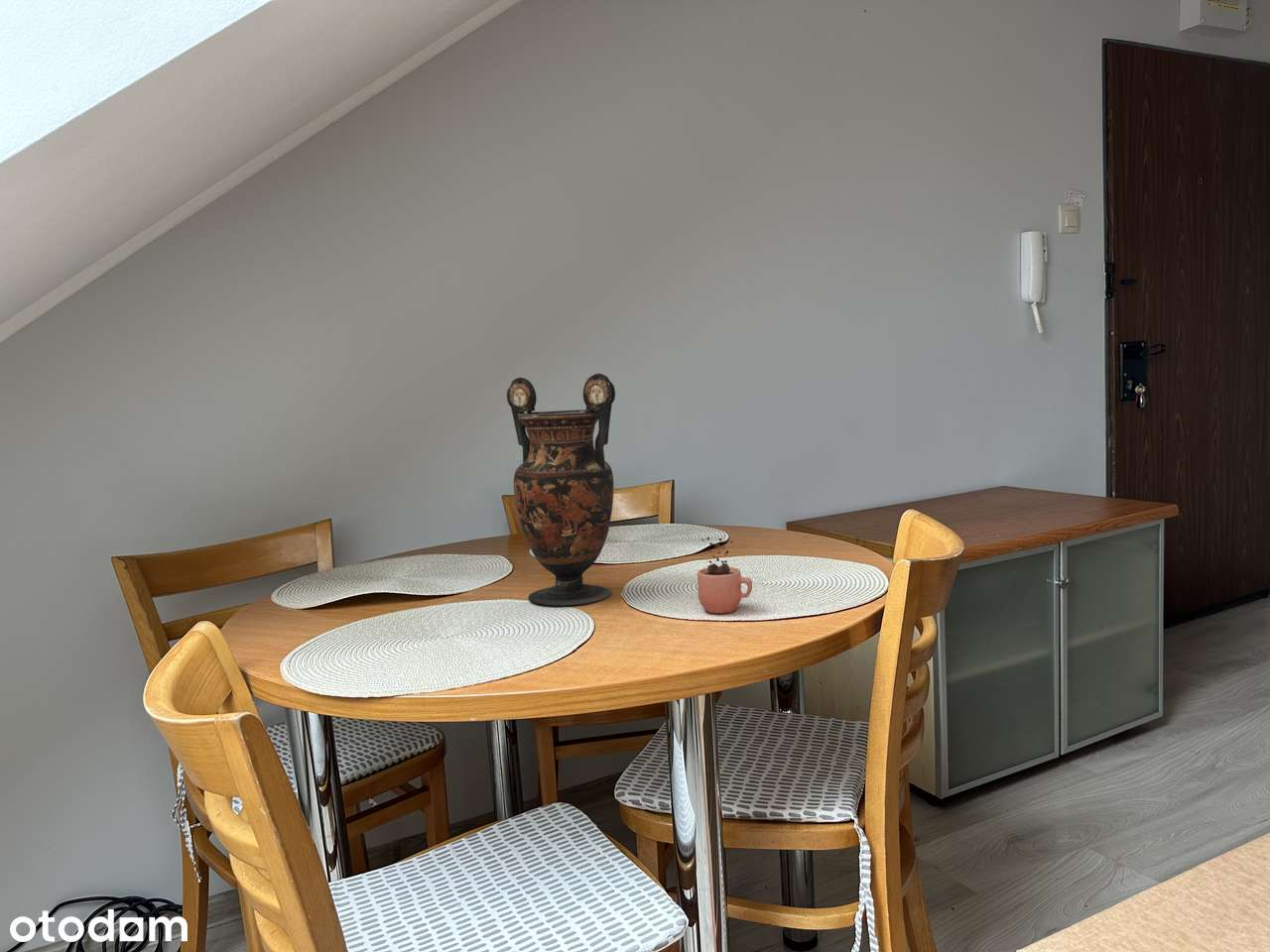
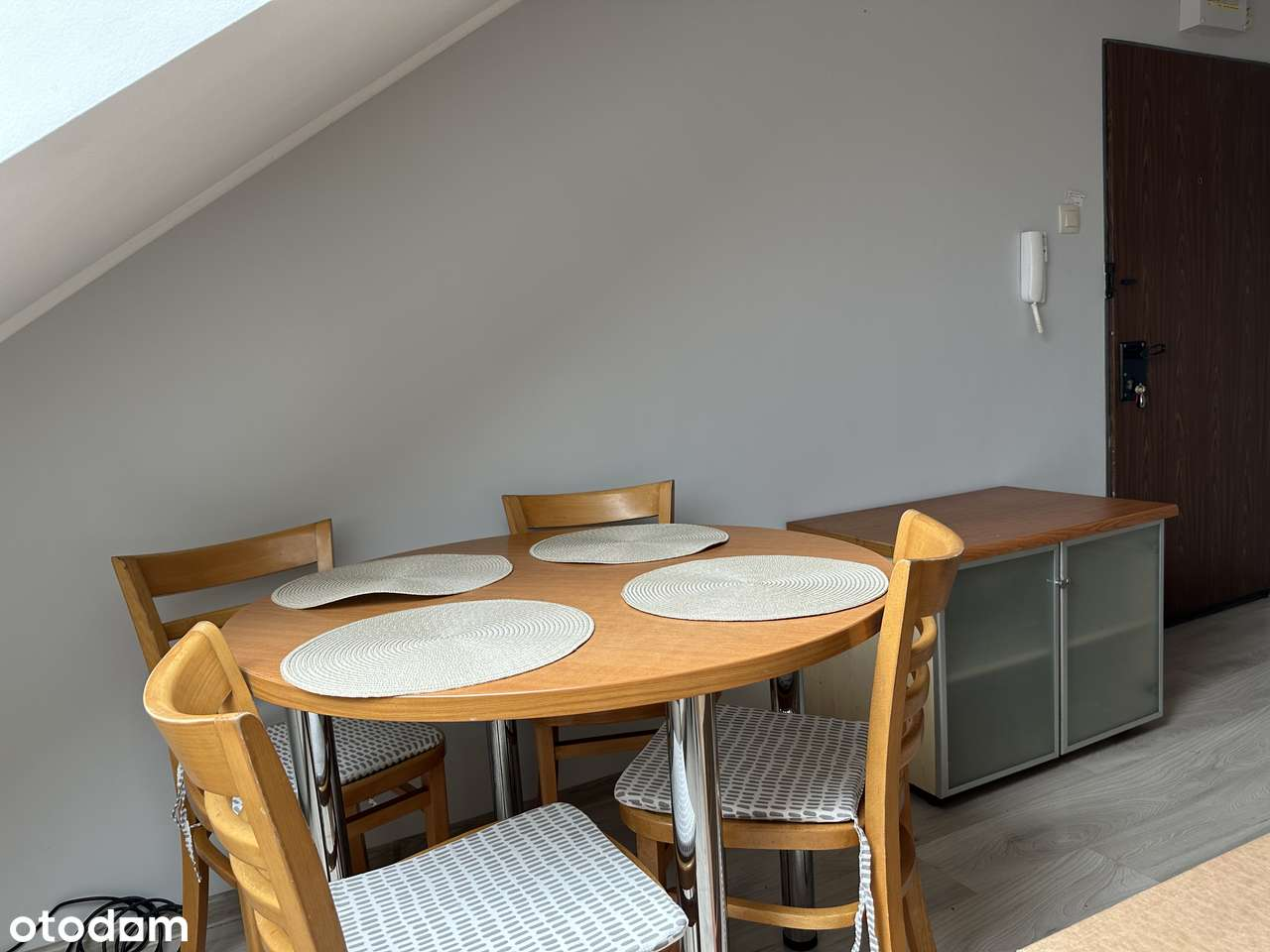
- cocoa (724, 572)
- vase (564, 486)
